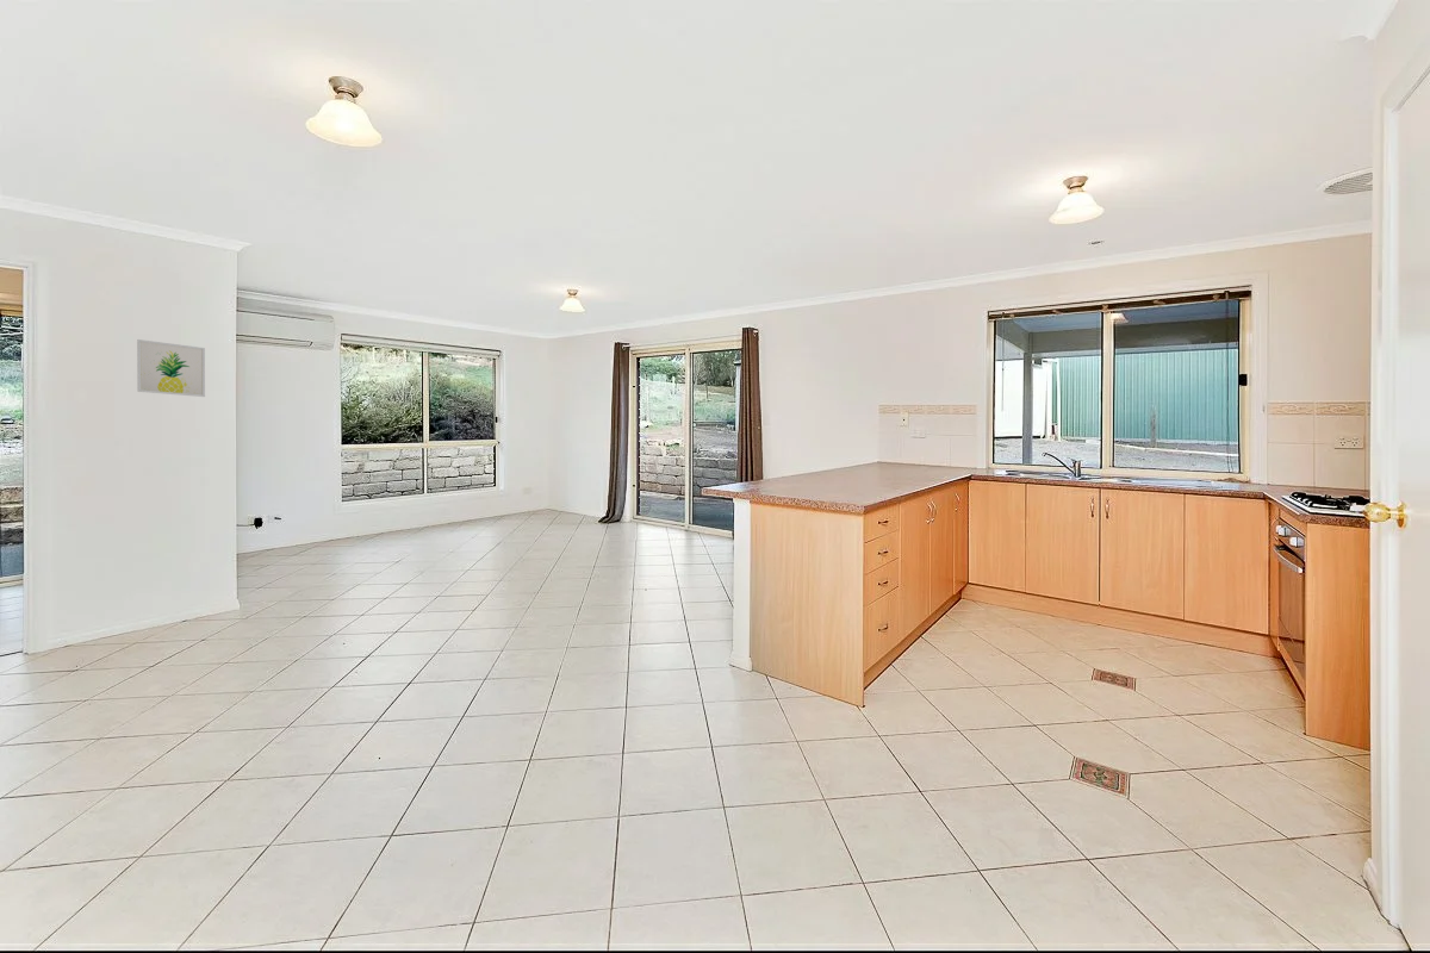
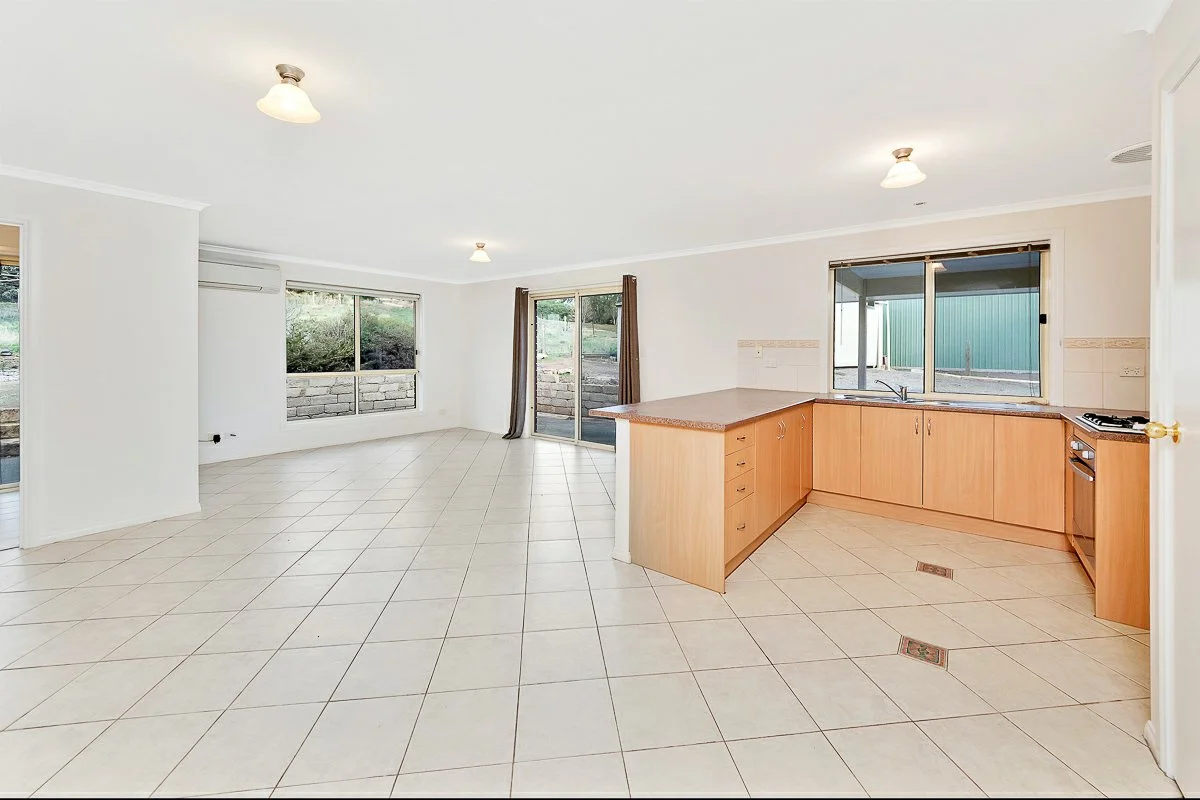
- wall art (172, 368)
